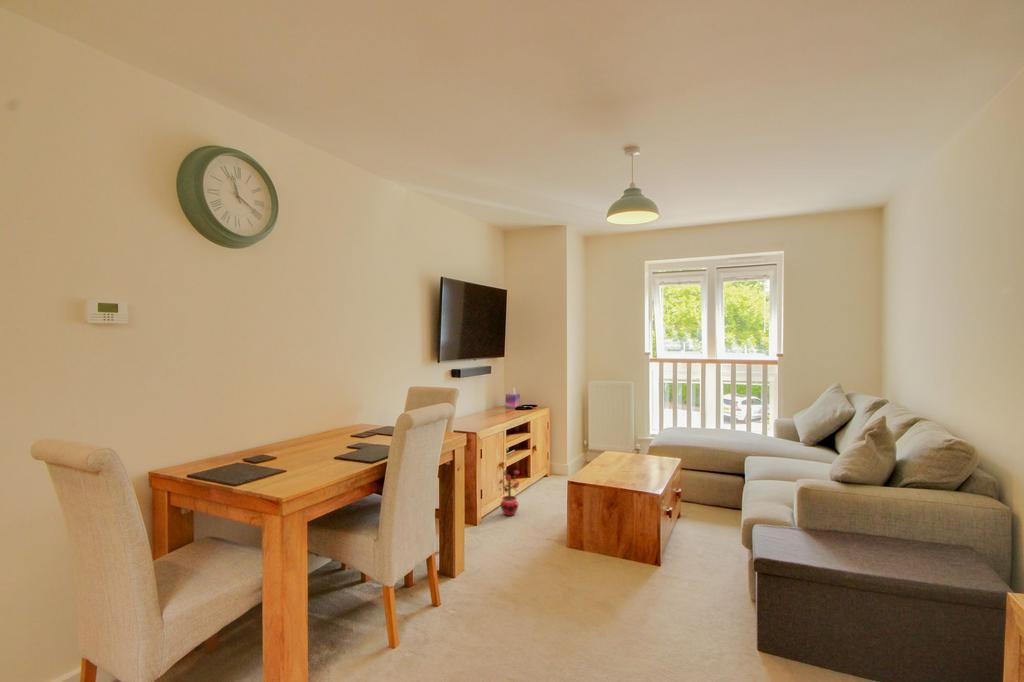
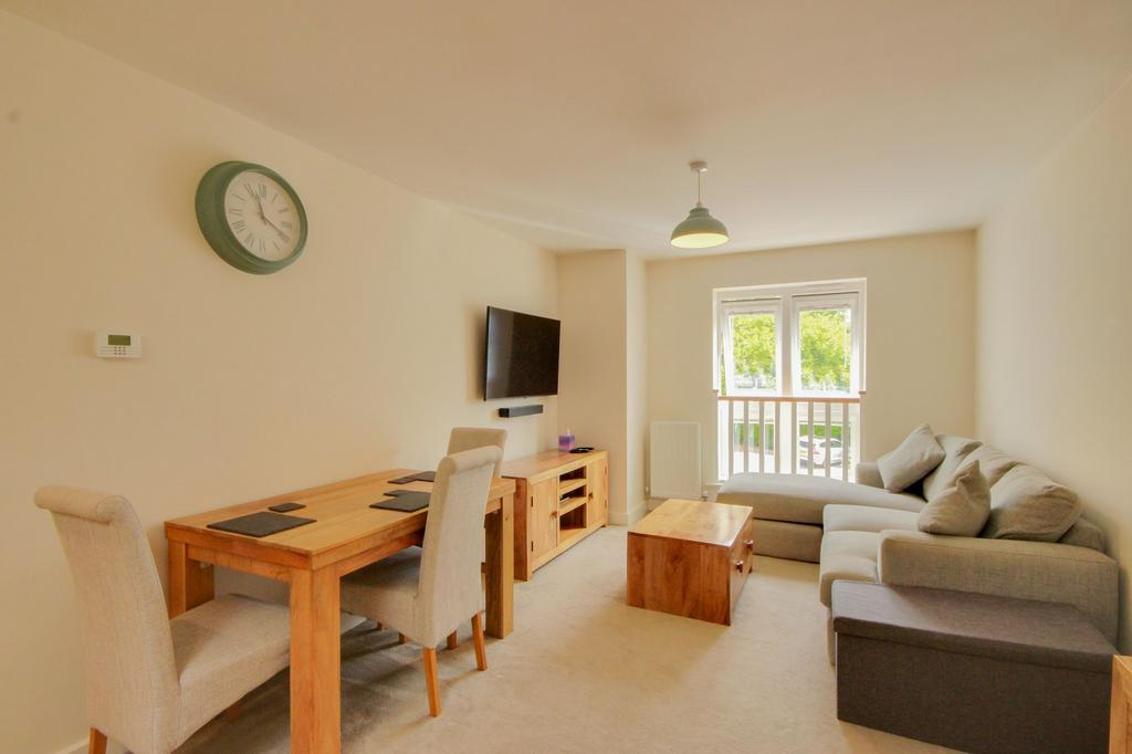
- potted plant (508, 491)
